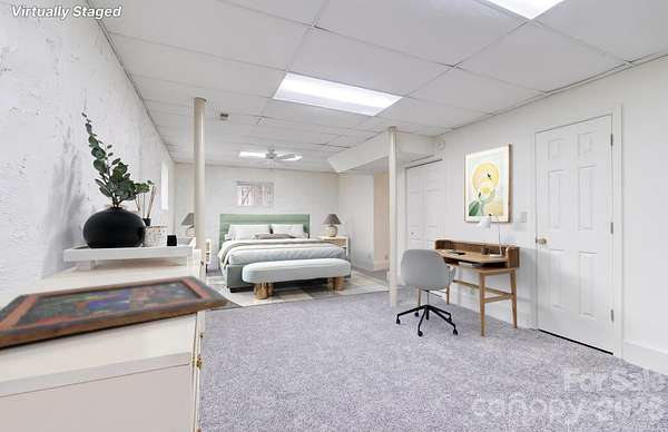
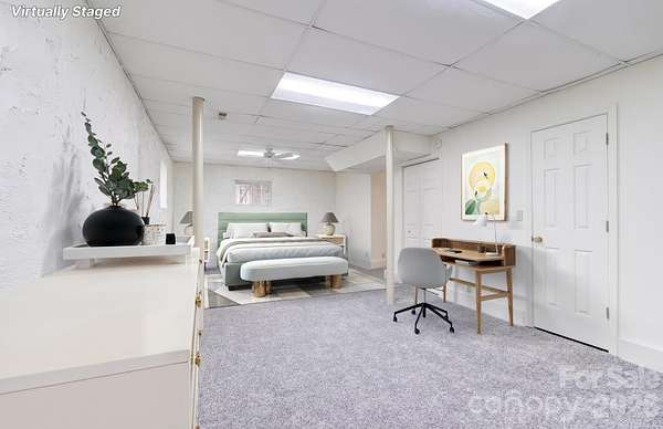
- painted panel (119, 300)
